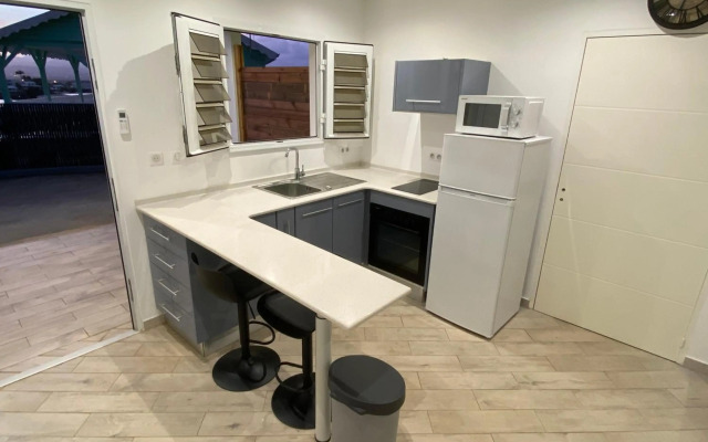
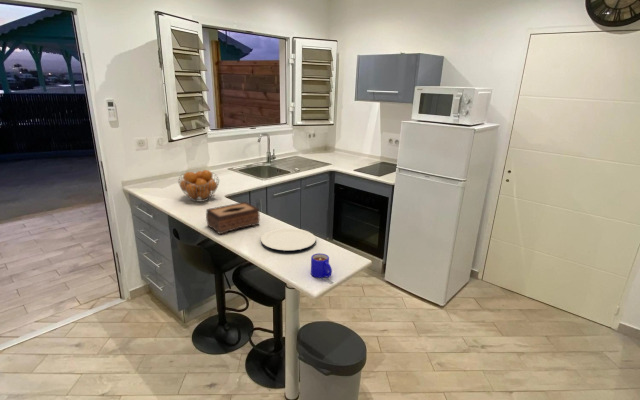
+ plate (288, 239)
+ fruit basket (199, 184)
+ mug (322, 267)
+ tissue box (233, 217)
